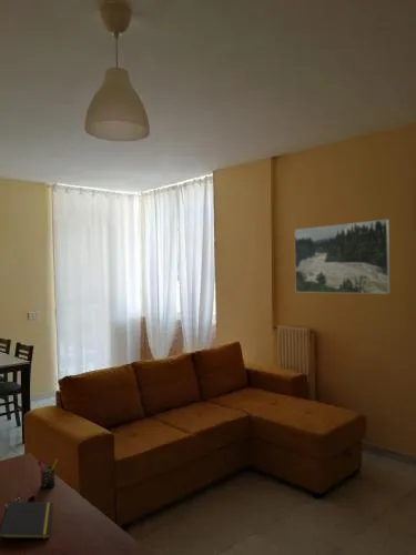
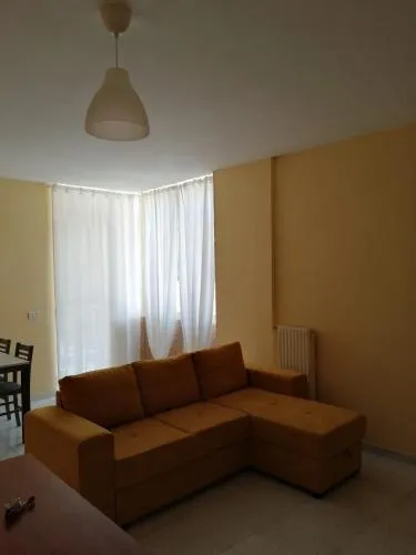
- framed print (338, 259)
- notepad (28, 518)
- pen holder (47, 472)
